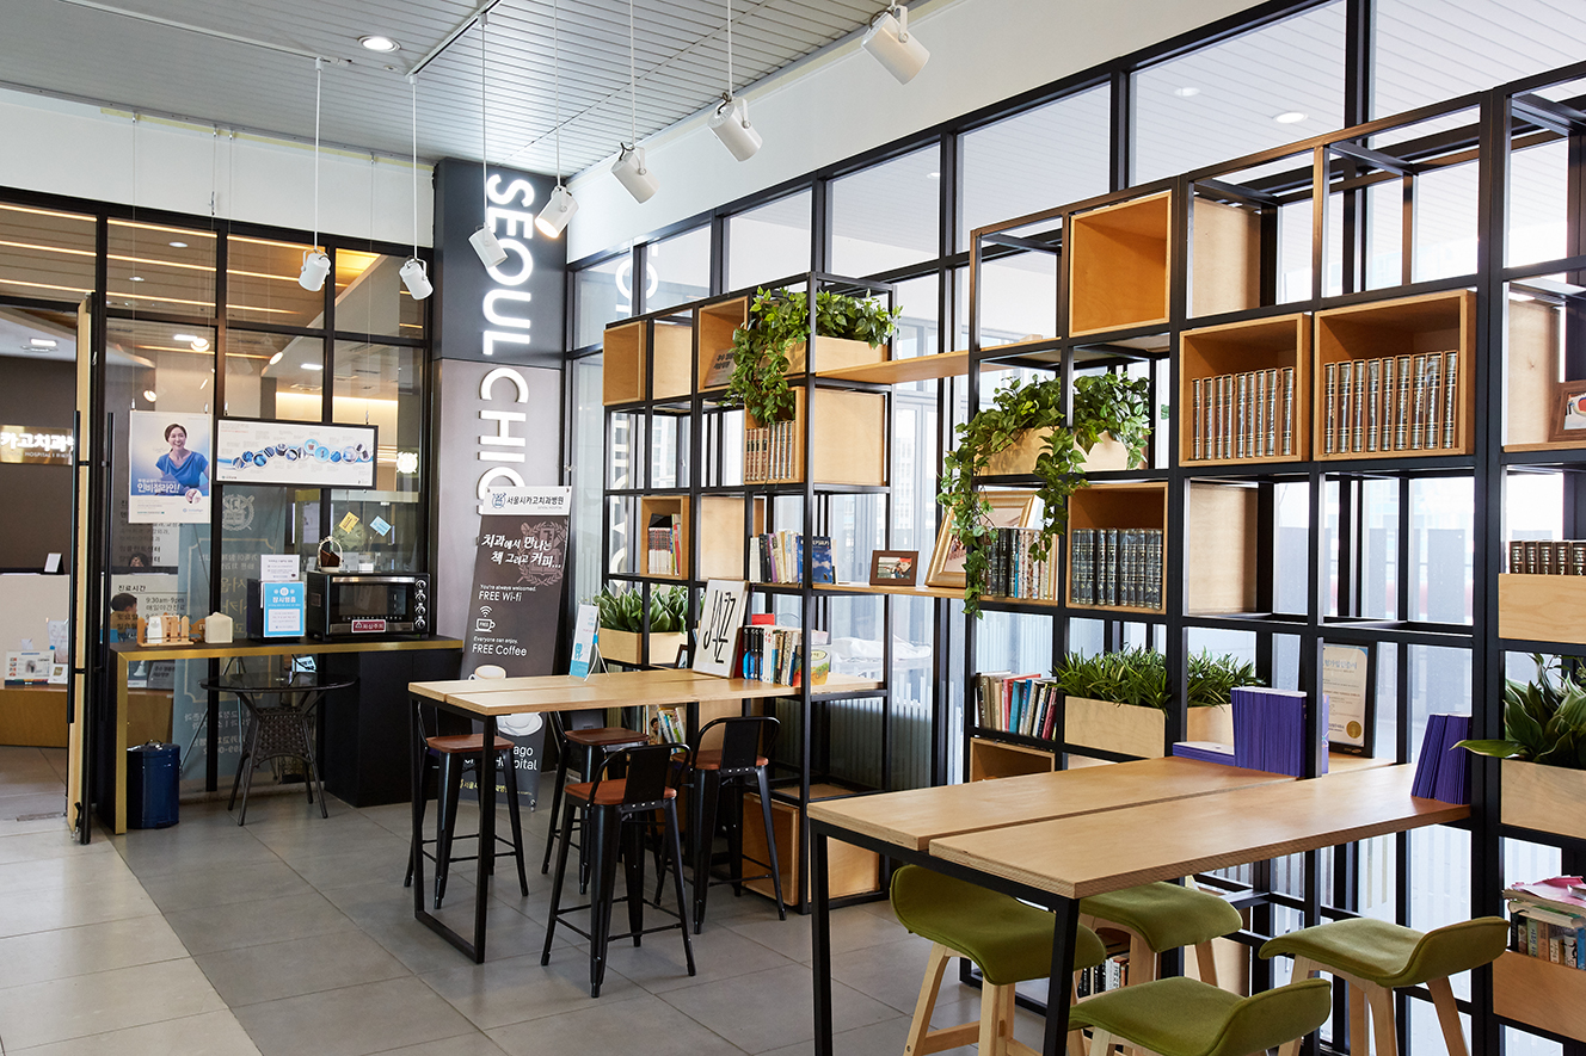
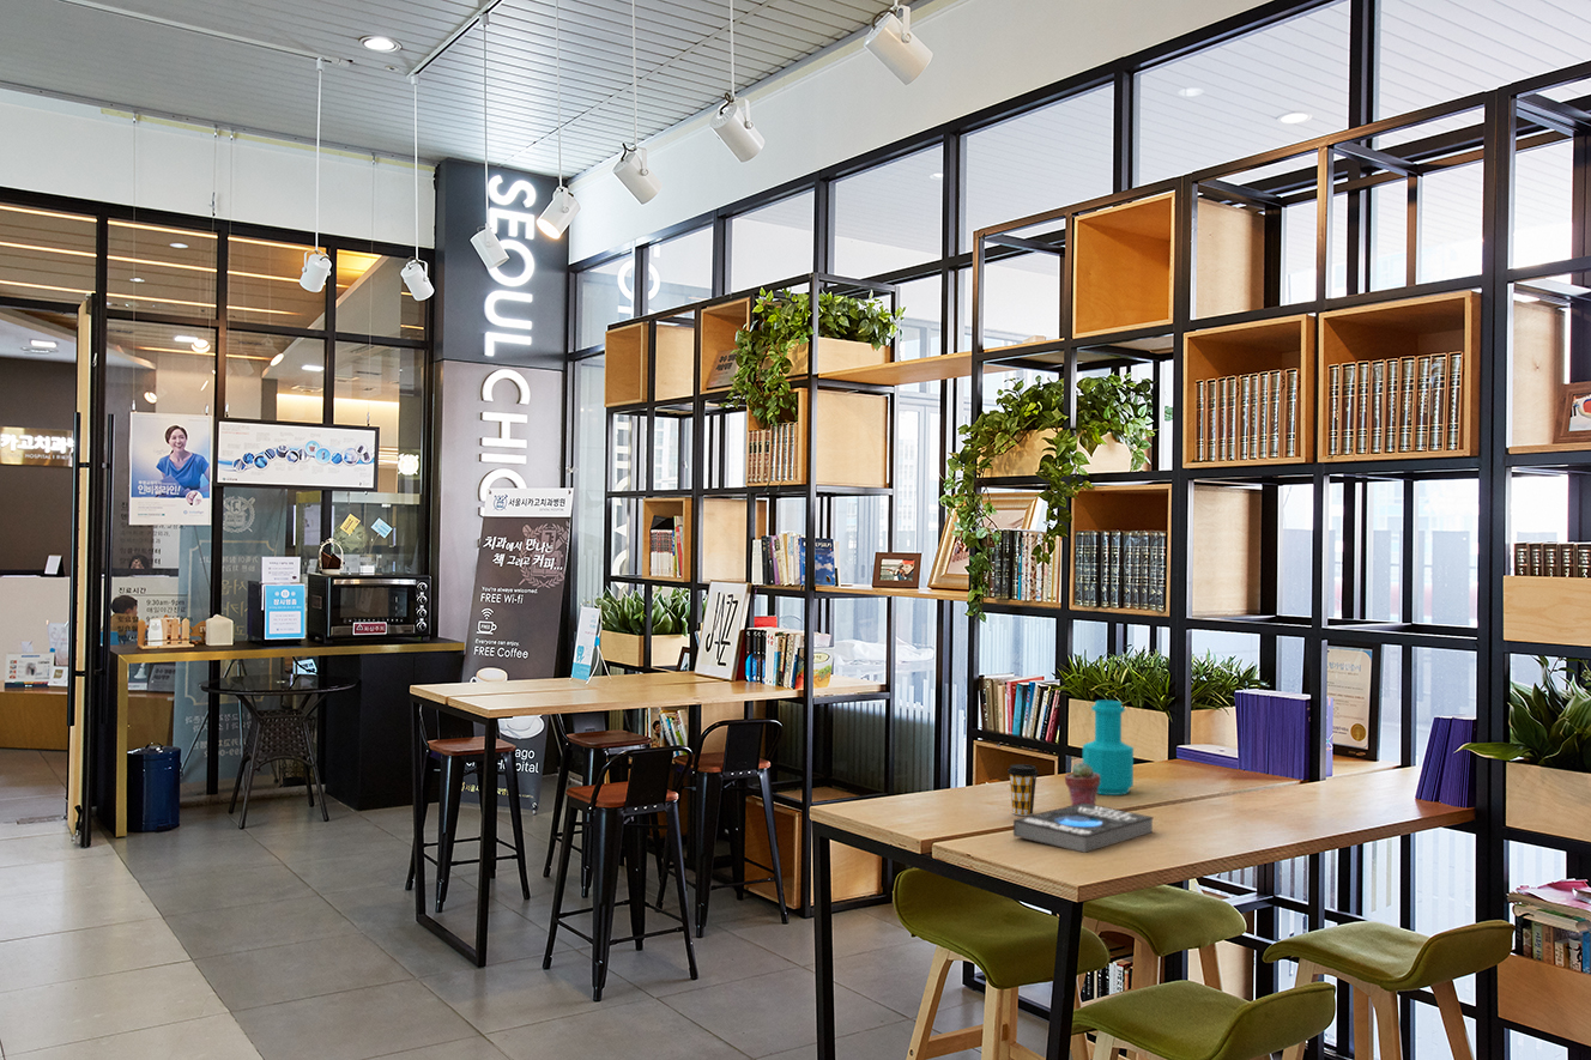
+ coffee cup (1022, 789)
+ bottle (1107, 746)
+ potted succulent (1082, 785)
+ book (1083, 825)
